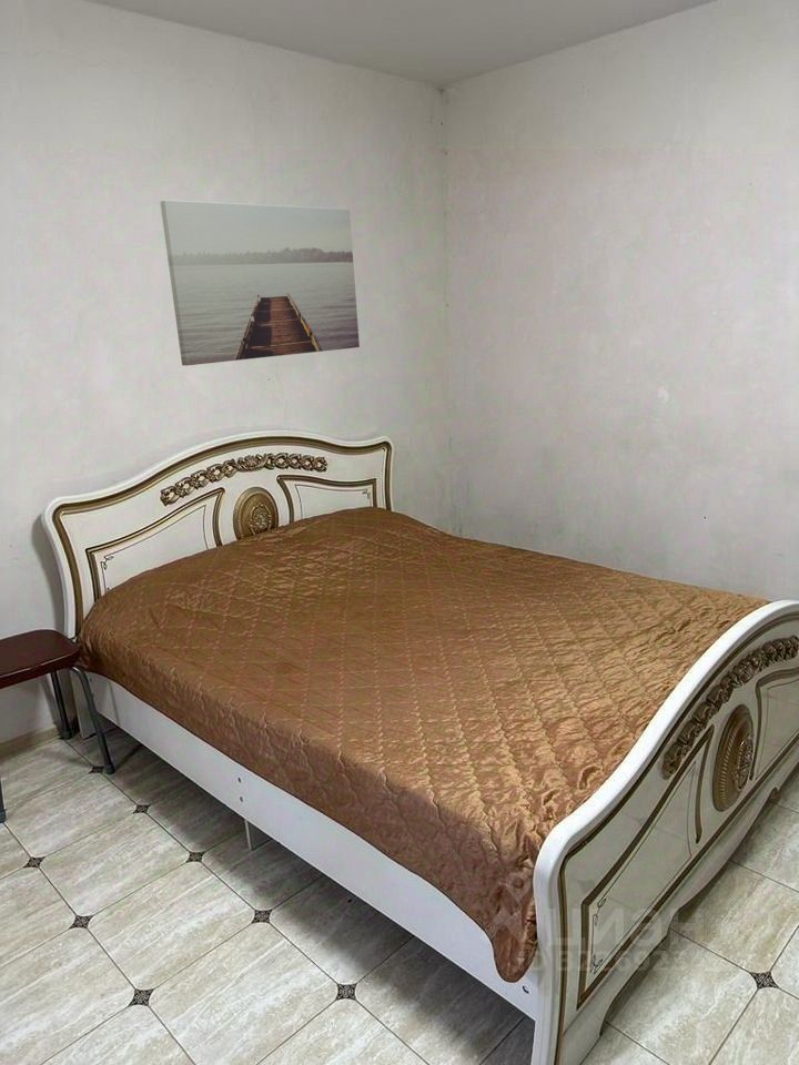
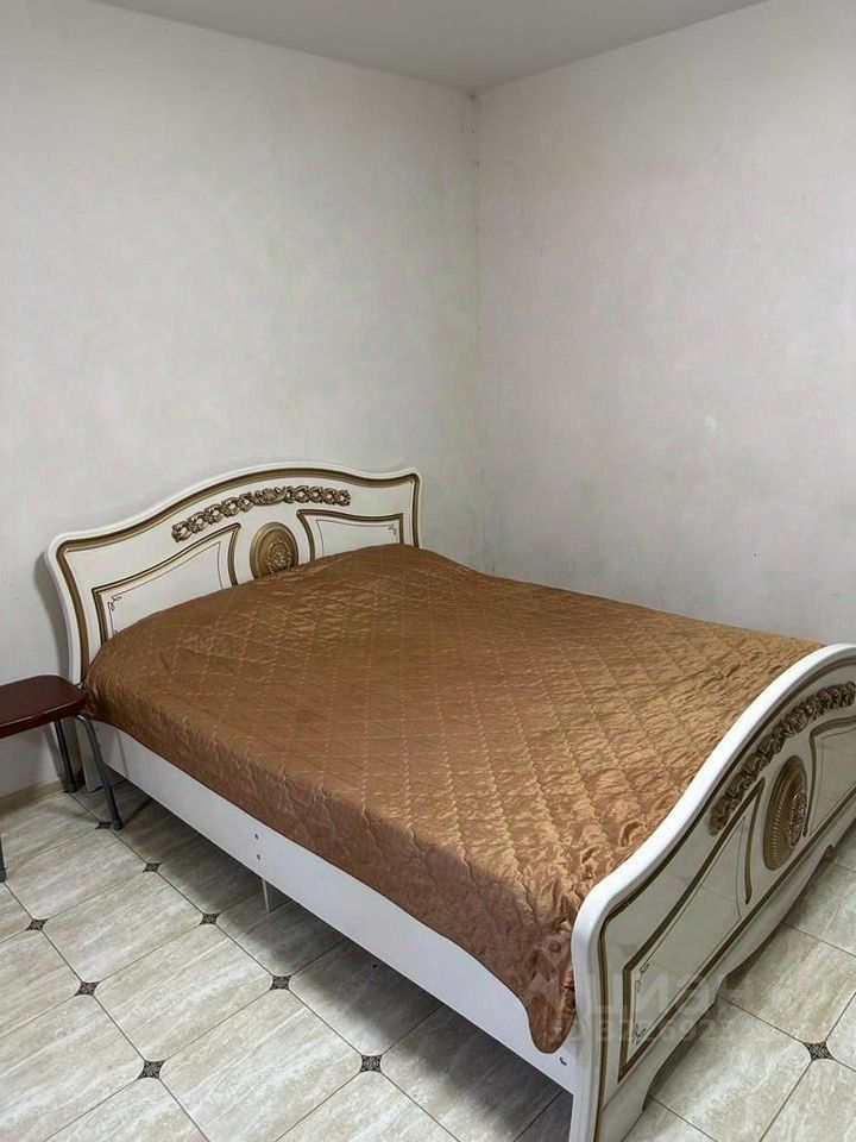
- wall art (271, 282)
